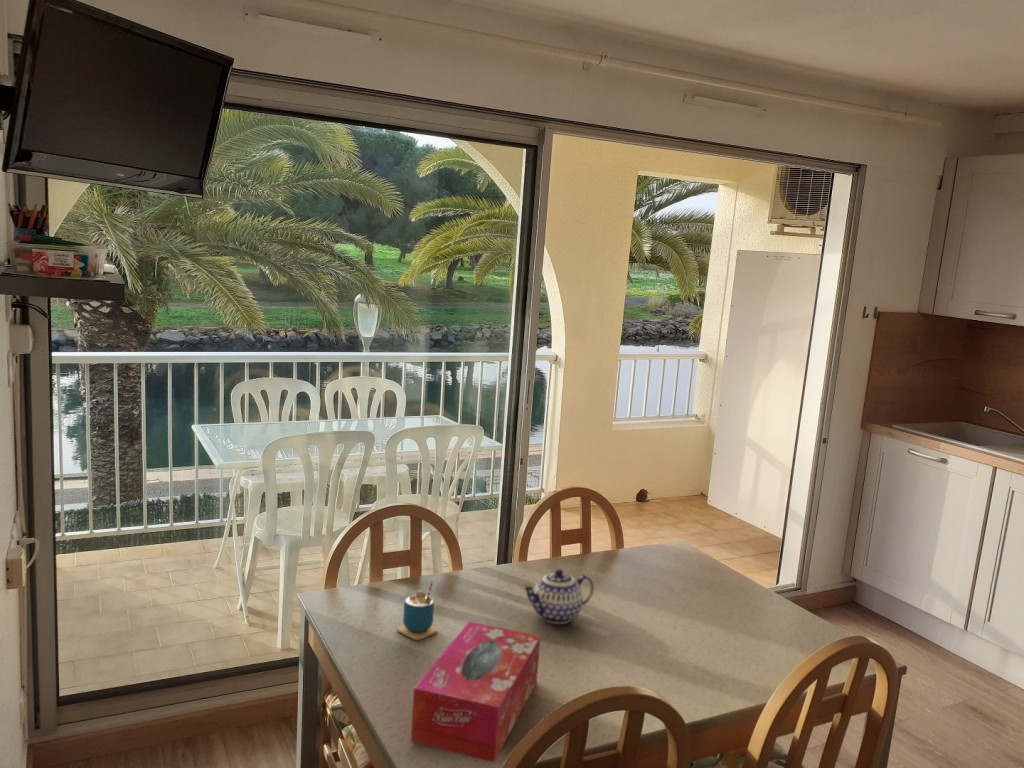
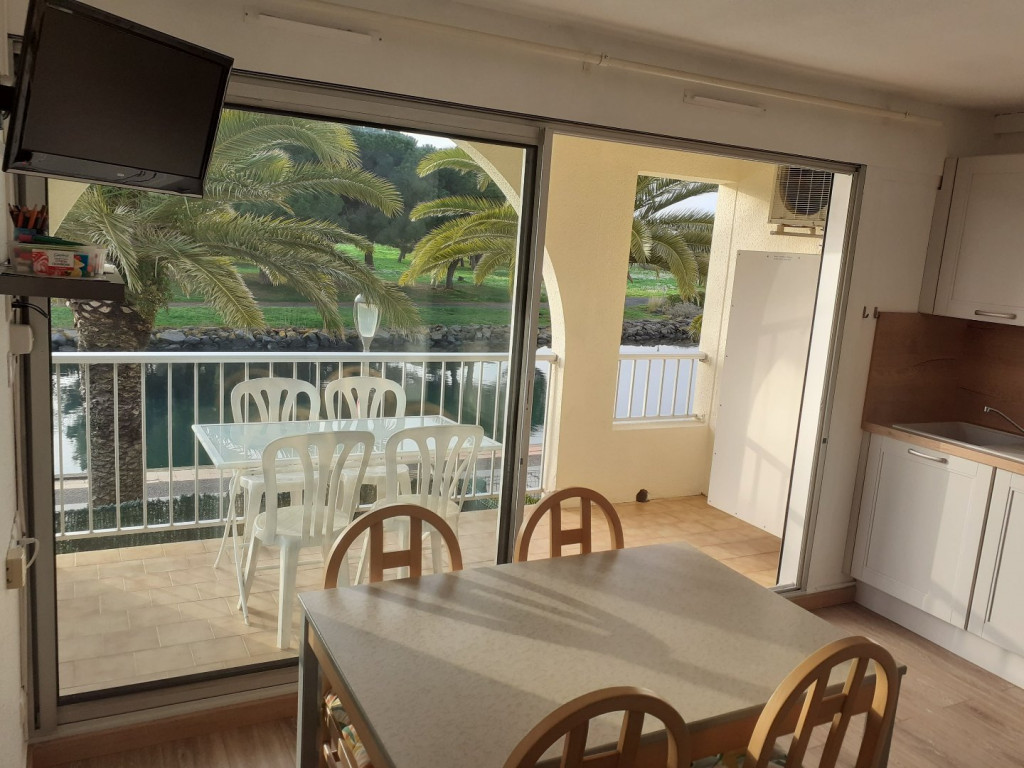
- teapot (557, 593)
- cup (419, 605)
- tissue box (480, 684)
